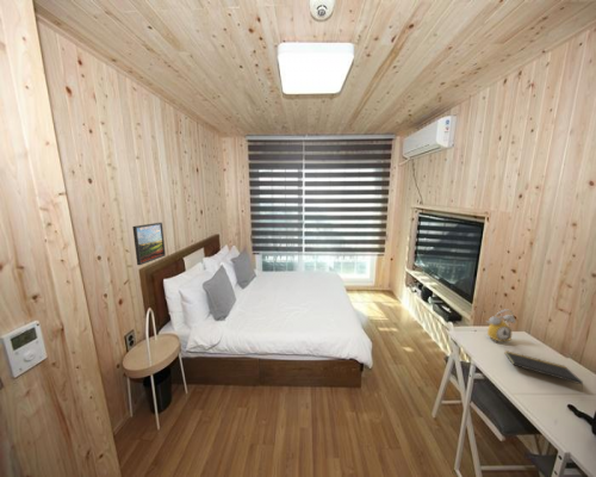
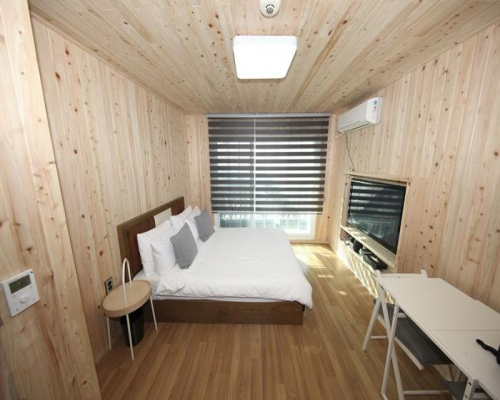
- notepad (539, 365)
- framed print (150, 242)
- alarm clock (498, 322)
